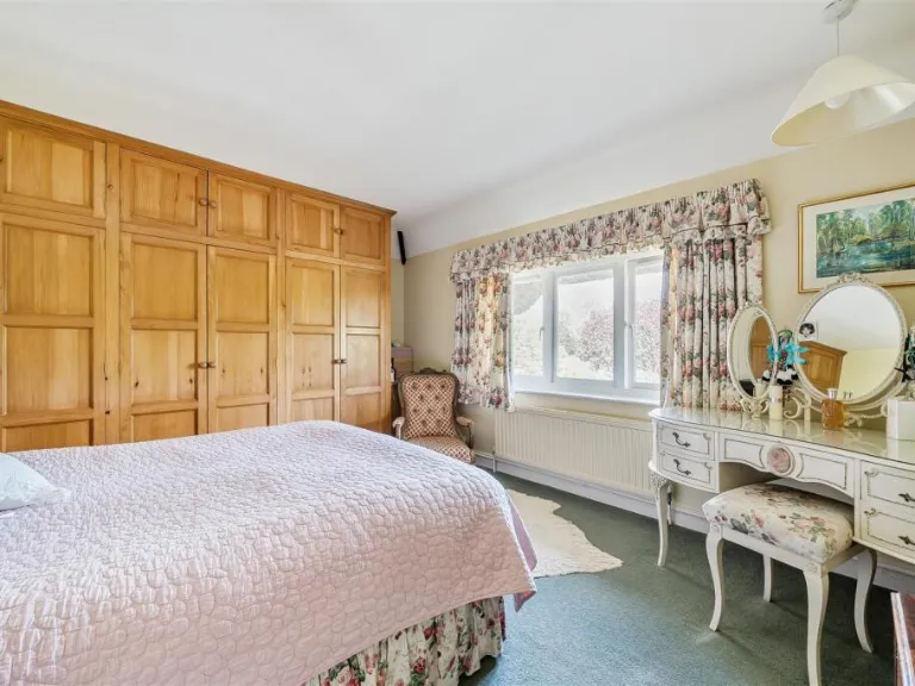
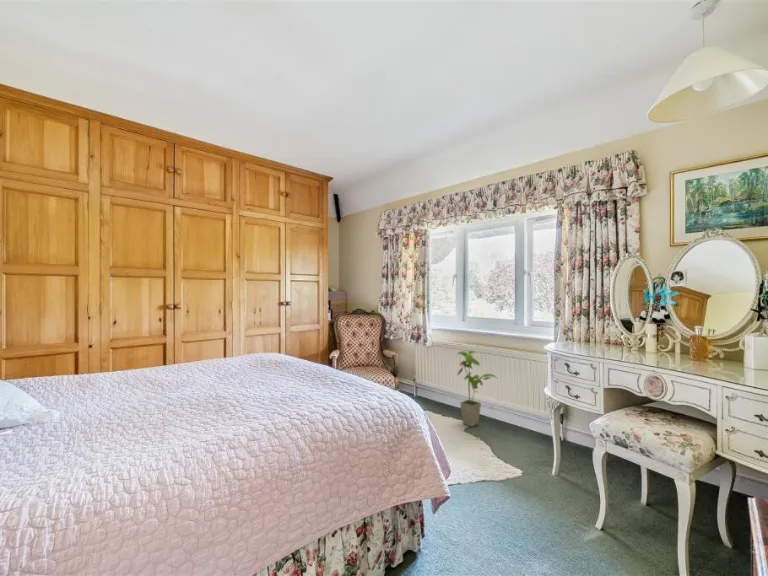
+ house plant (473, 388)
